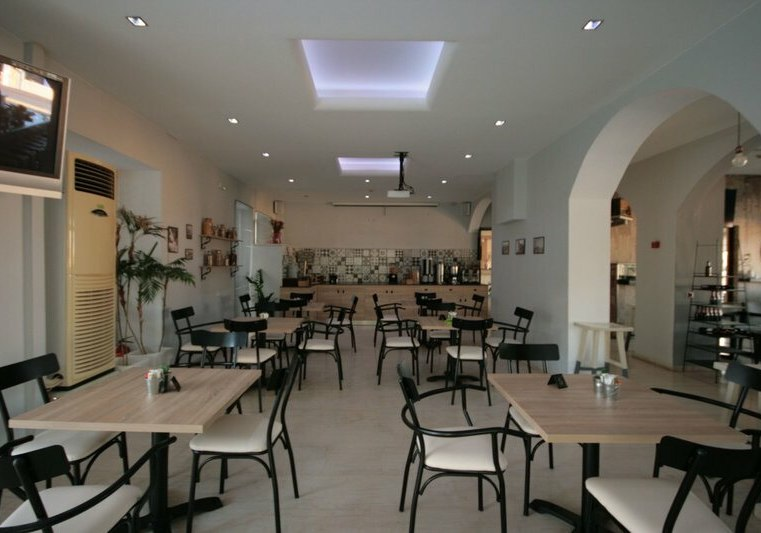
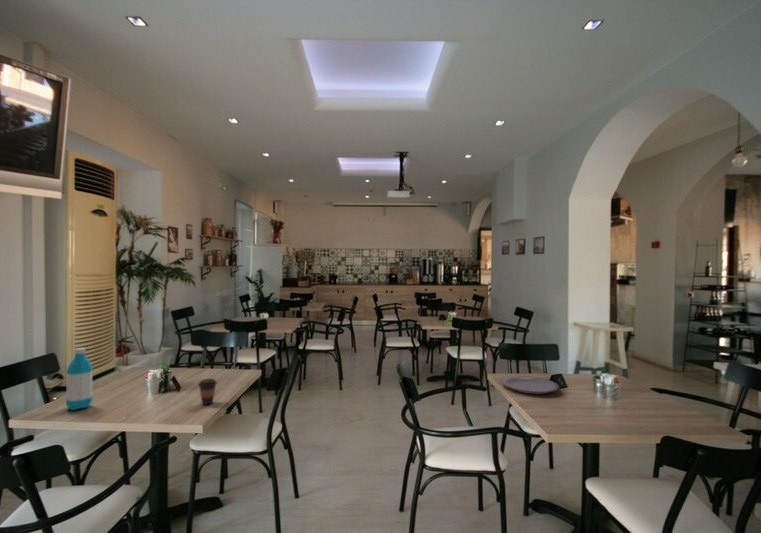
+ coffee cup (207, 391)
+ water bottle (79, 378)
+ plate (529, 385)
